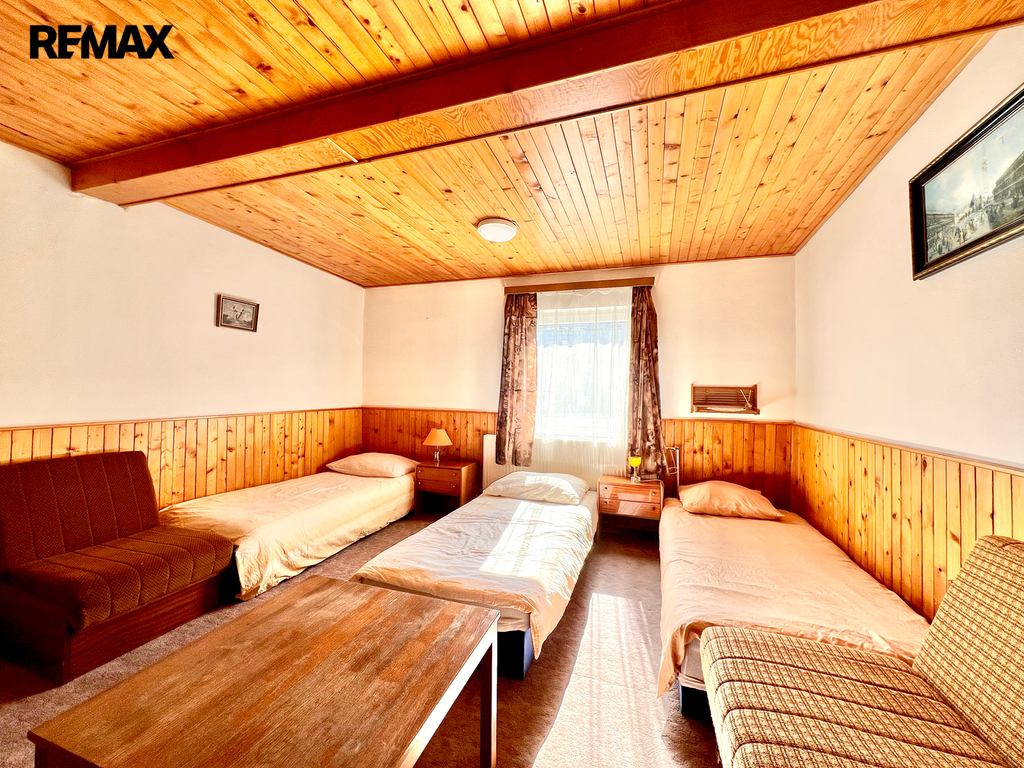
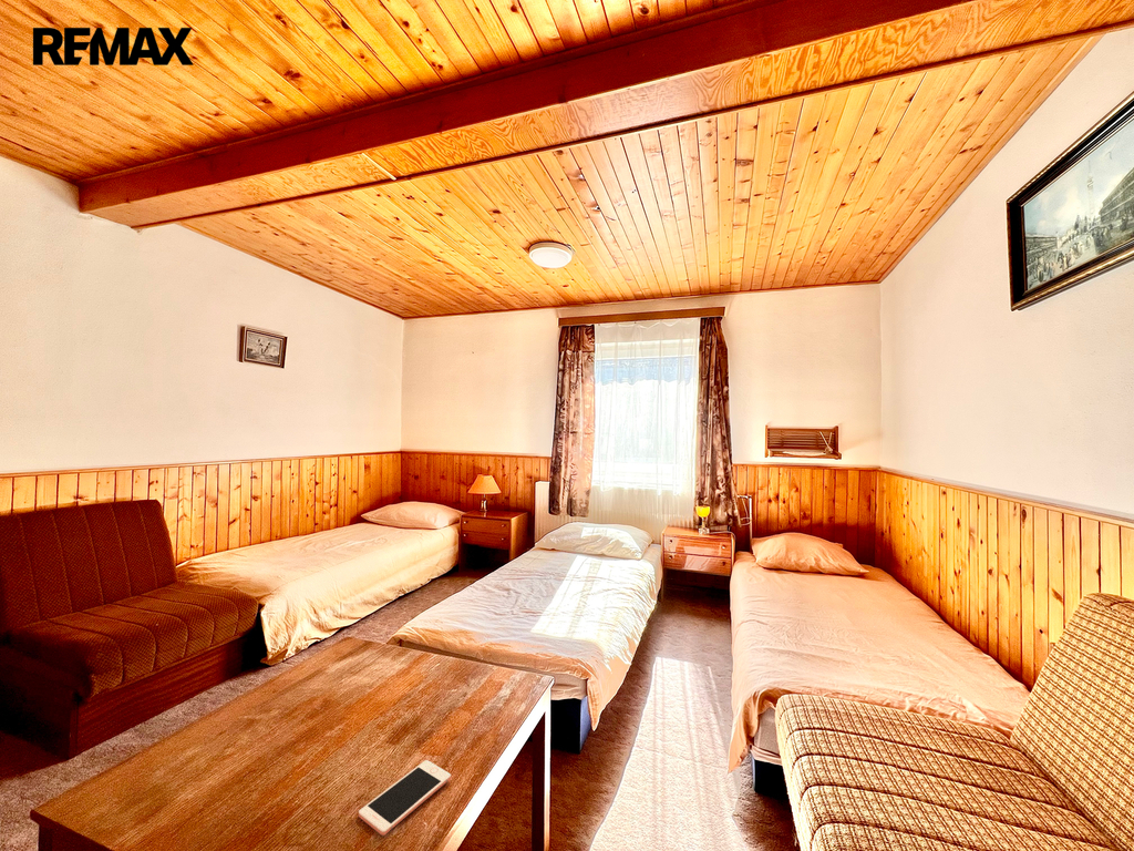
+ cell phone (406, 793)
